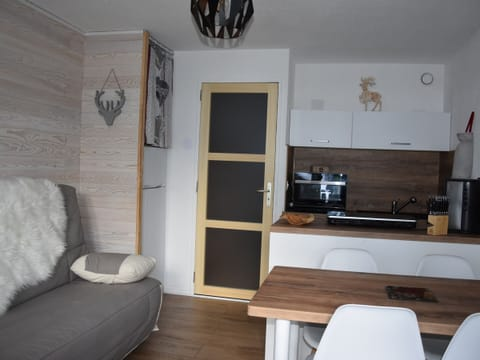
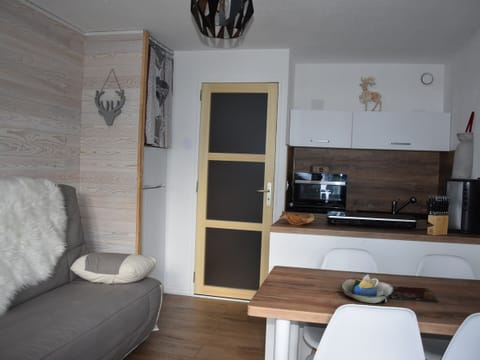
+ decorative bowl (364, 284)
